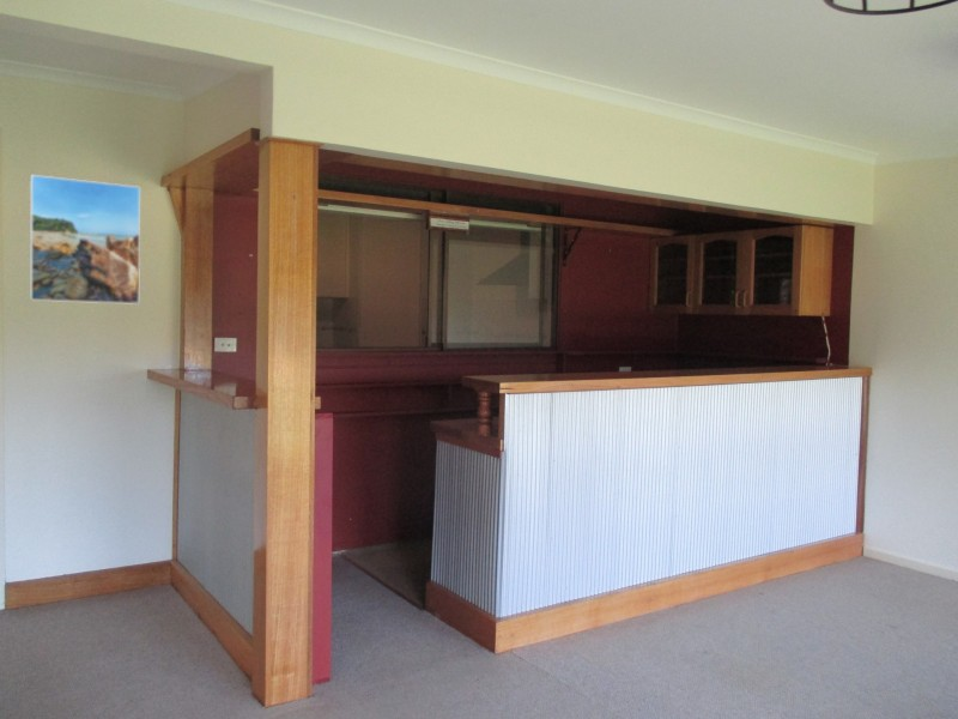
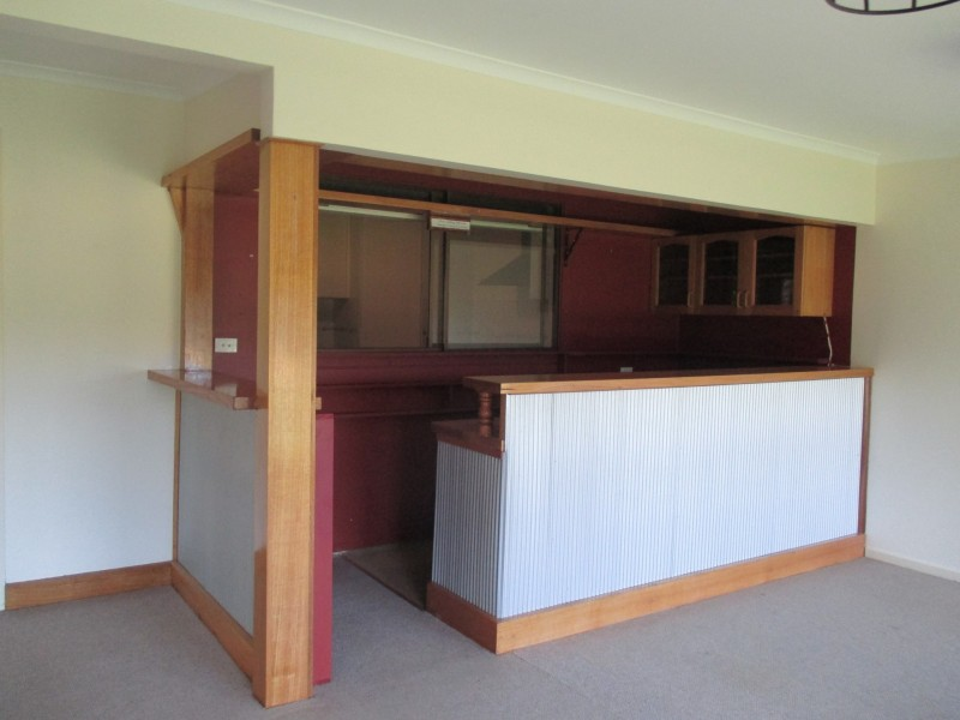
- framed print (86, 241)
